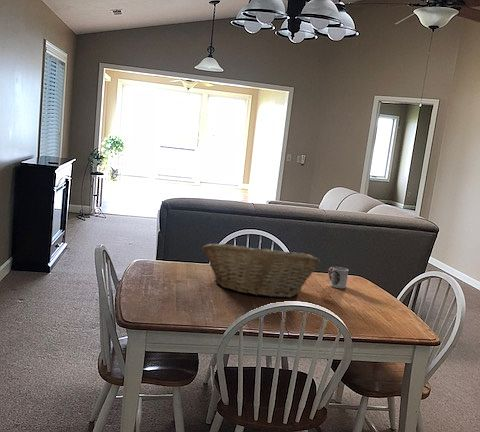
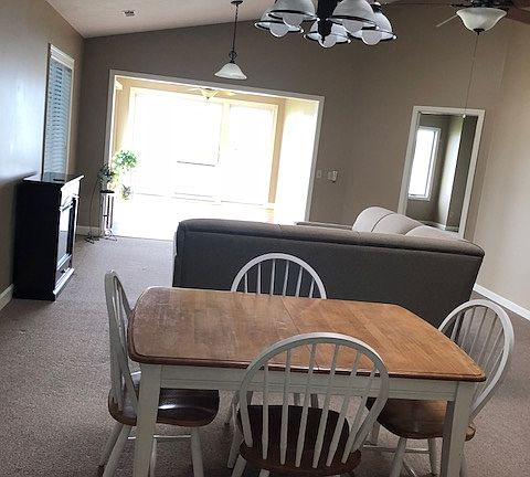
- fruit basket (259, 264)
- cup (336, 276)
